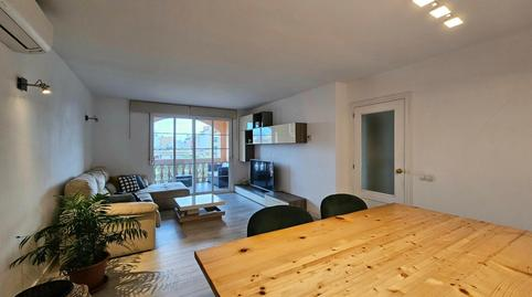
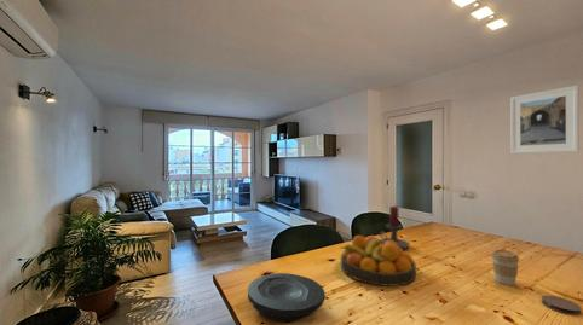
+ plate (285, 296)
+ candle holder (391, 225)
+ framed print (542, 122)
+ fruit bowl (376, 254)
+ coaster (560, 303)
+ coffee cup (504, 266)
